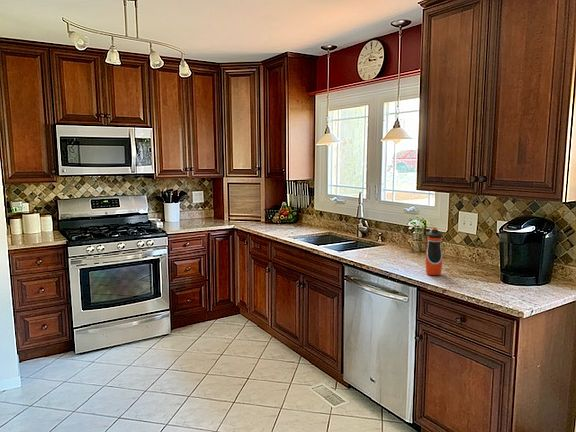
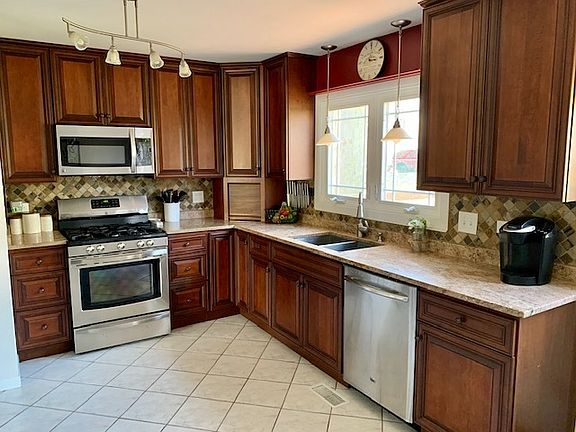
- water bottle (434, 251)
